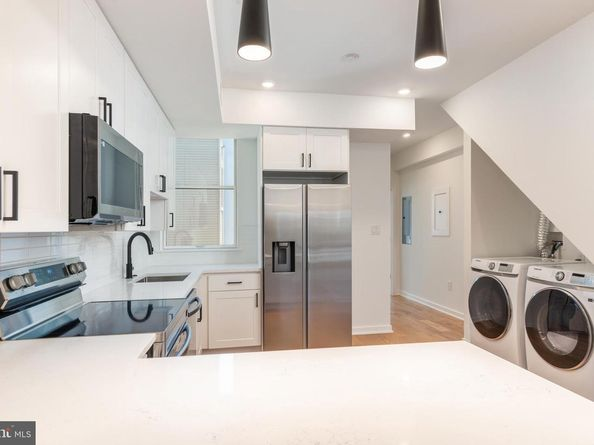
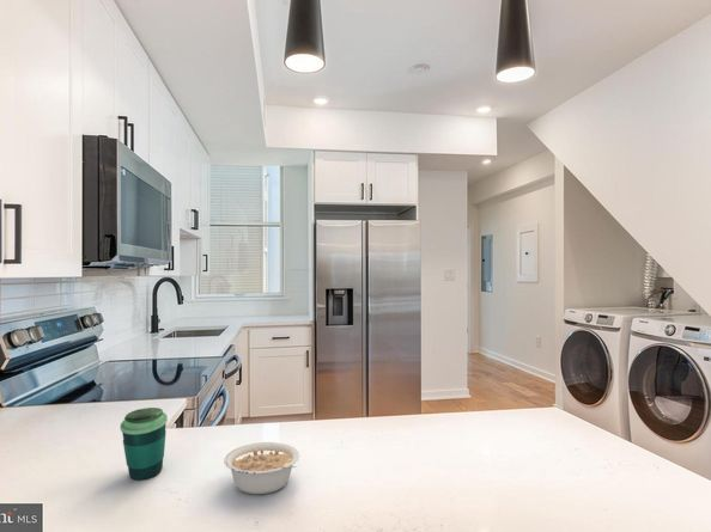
+ legume (265, 466)
+ cup (144, 444)
